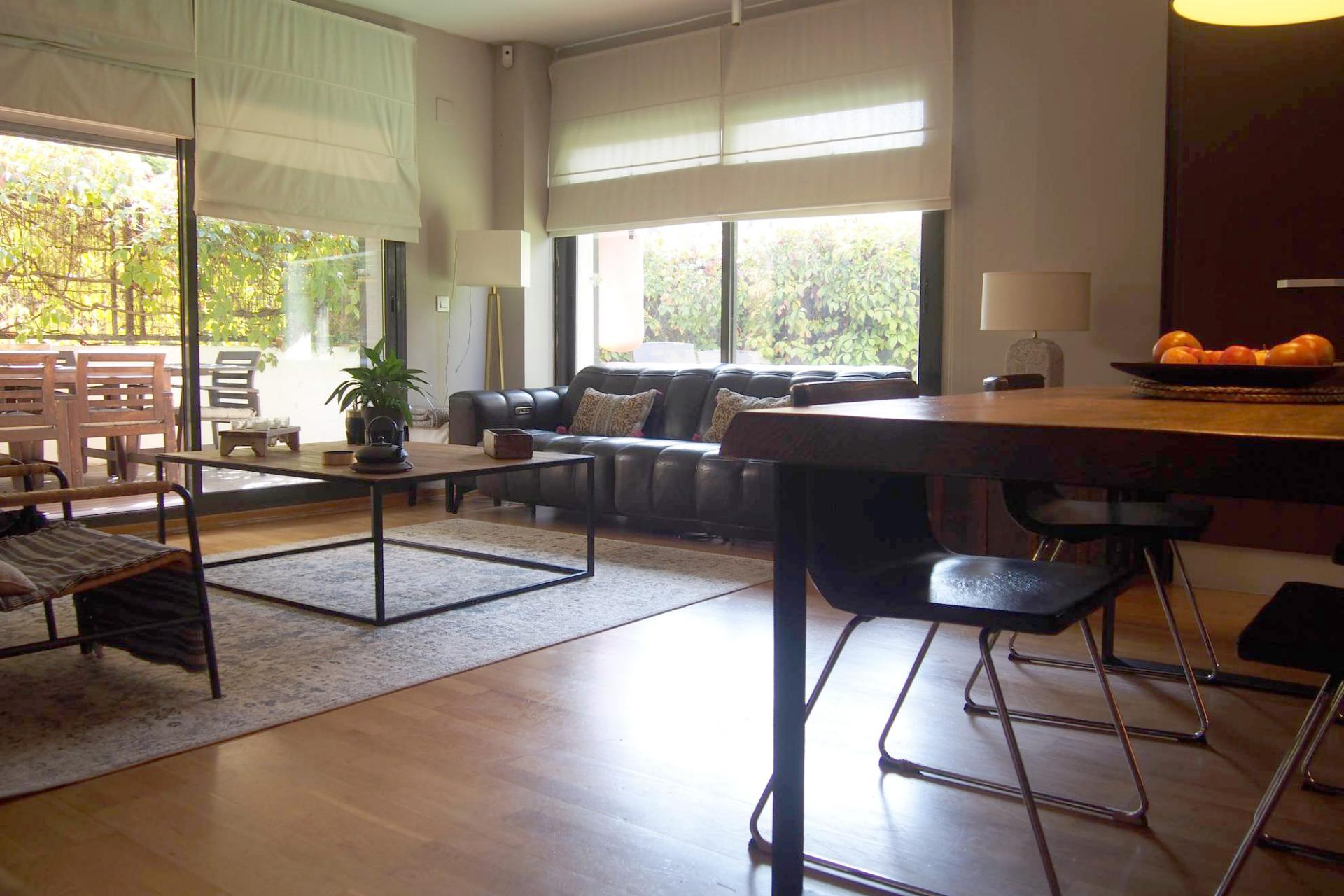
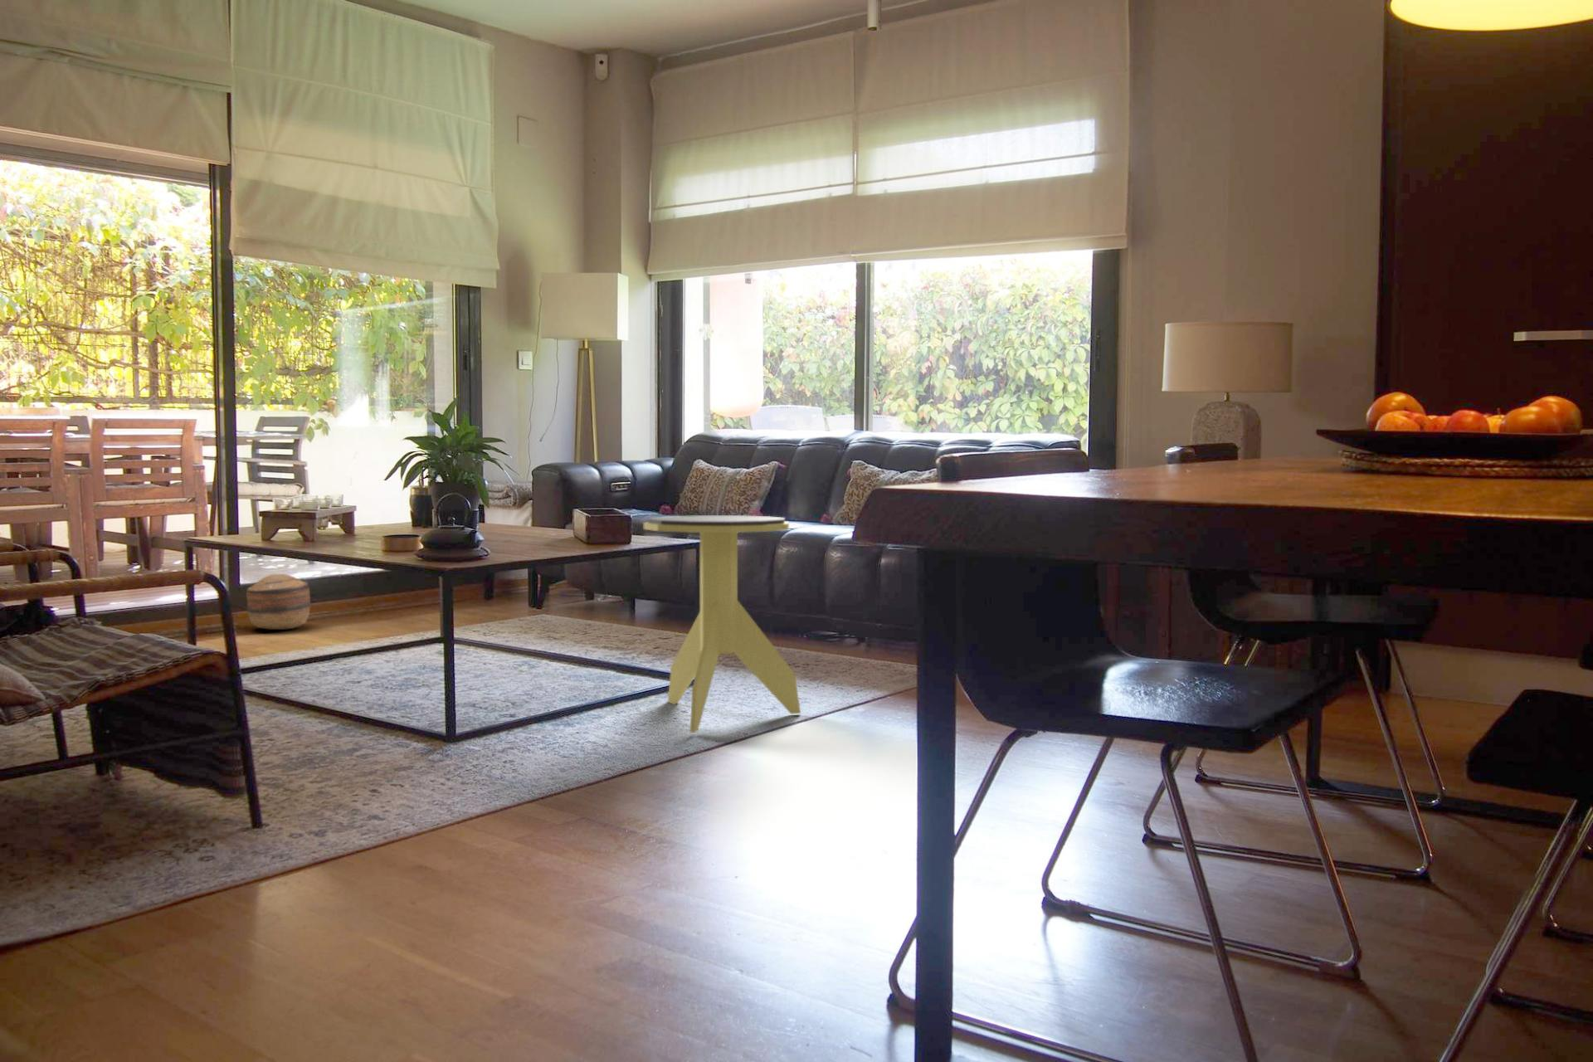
+ side table (715, 616)
+ basket (277, 601)
